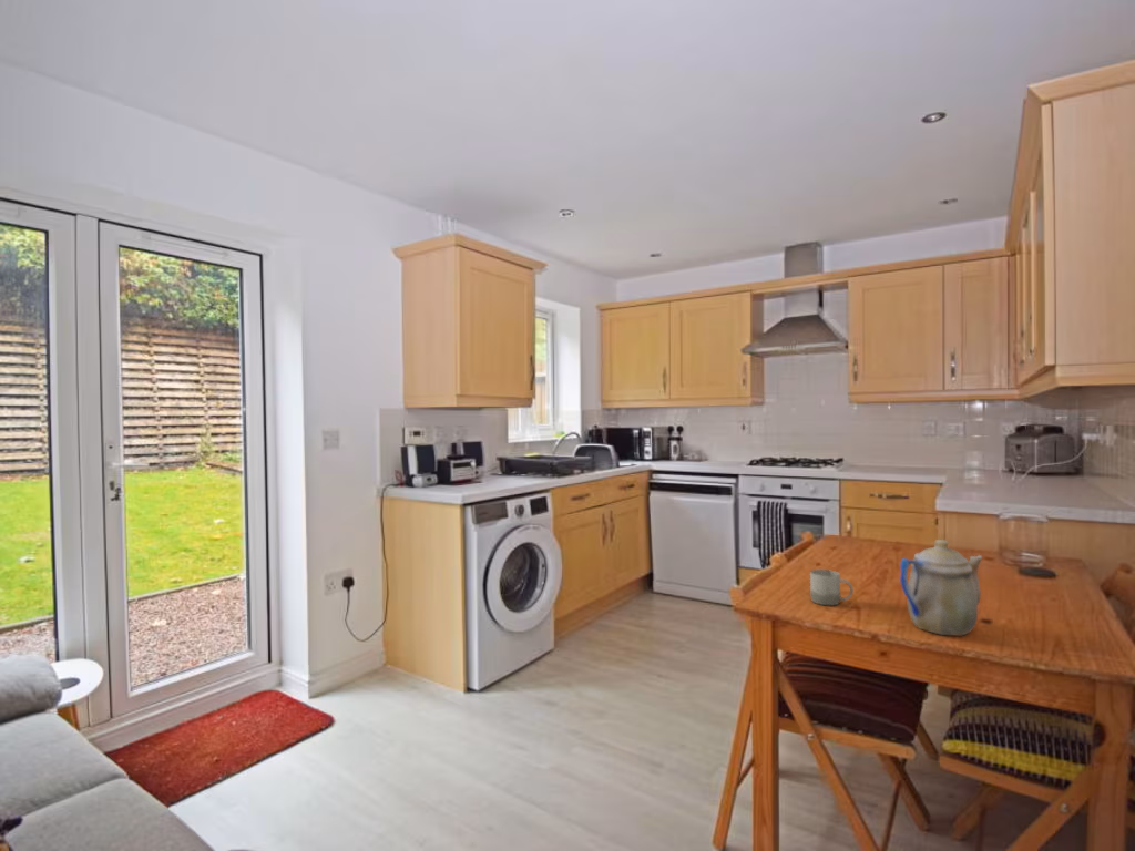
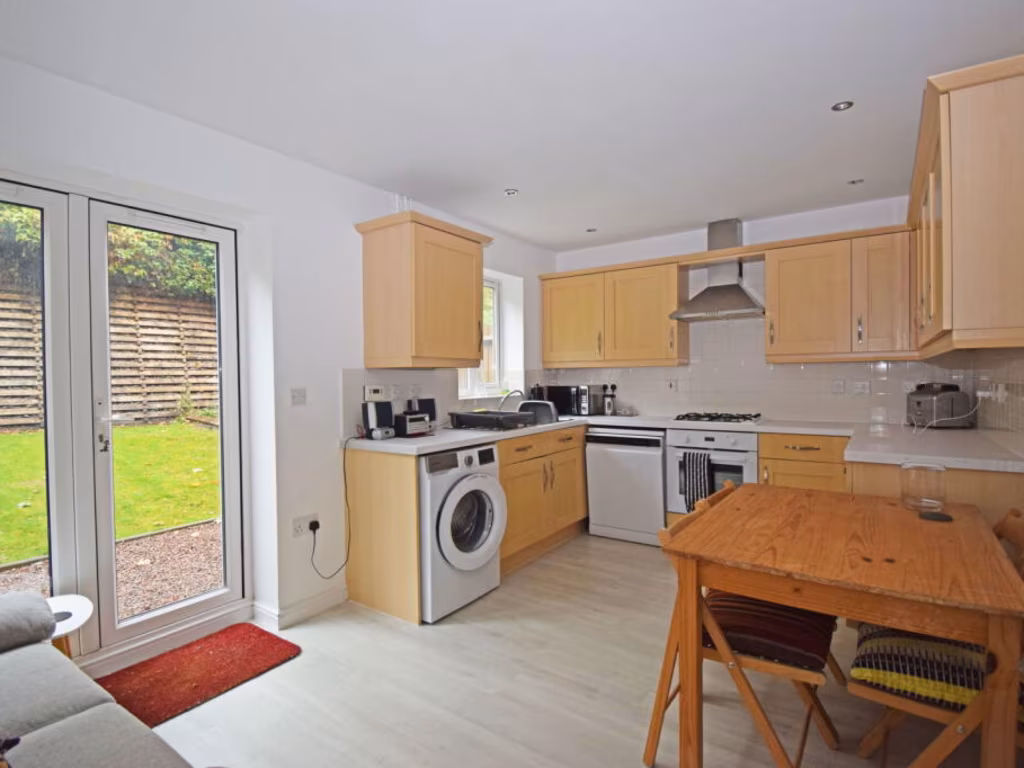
- teapot (941, 583)
- cup (831, 587)
